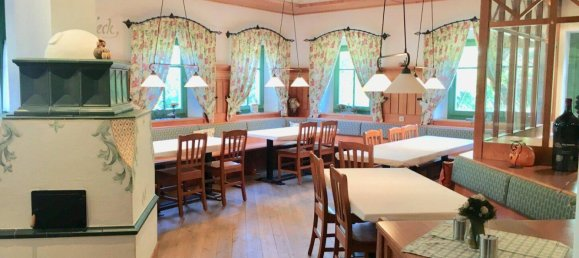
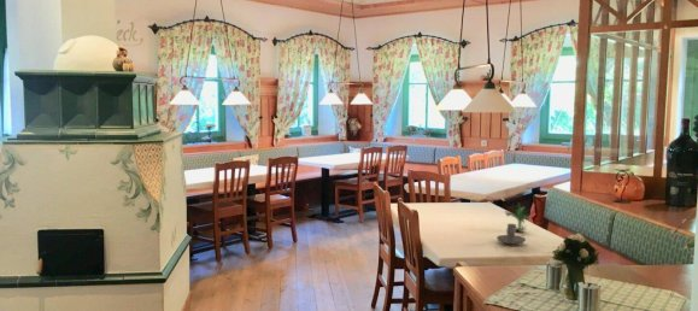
+ candle holder (510, 233)
+ flower (517, 216)
